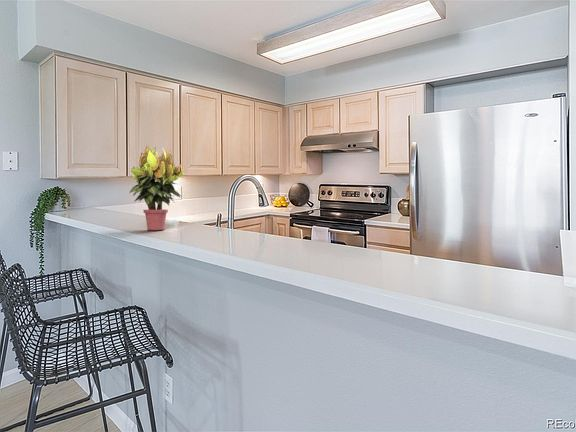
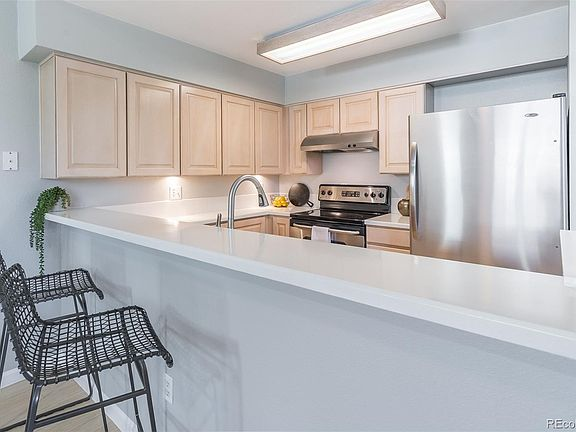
- potted plant (154, 187)
